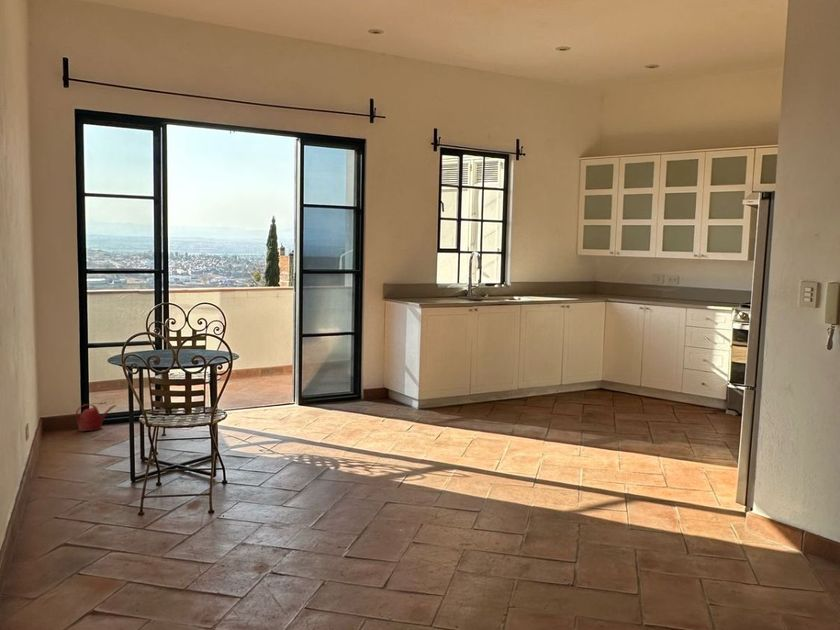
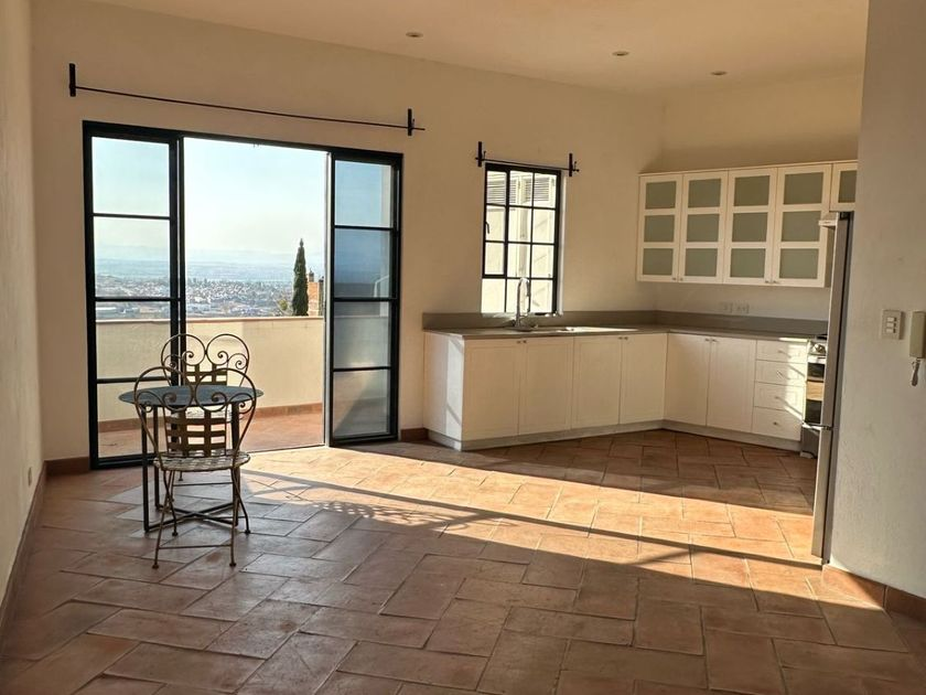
- watering can (96, 415)
